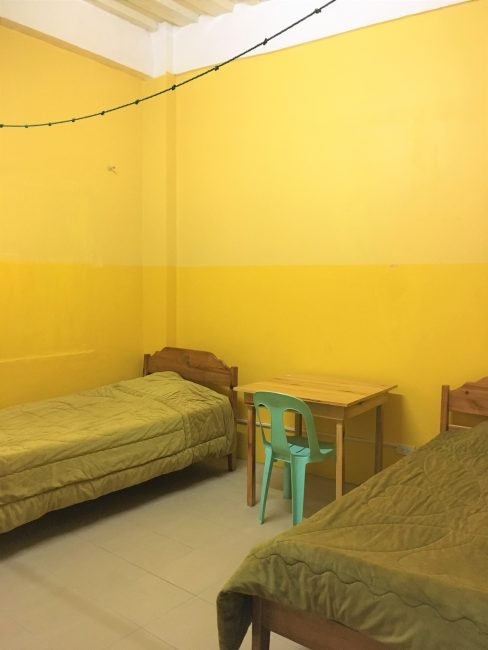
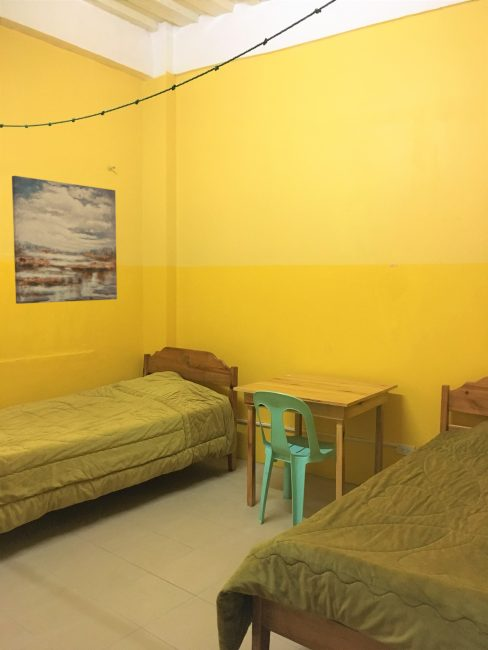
+ wall art (68, 243)
